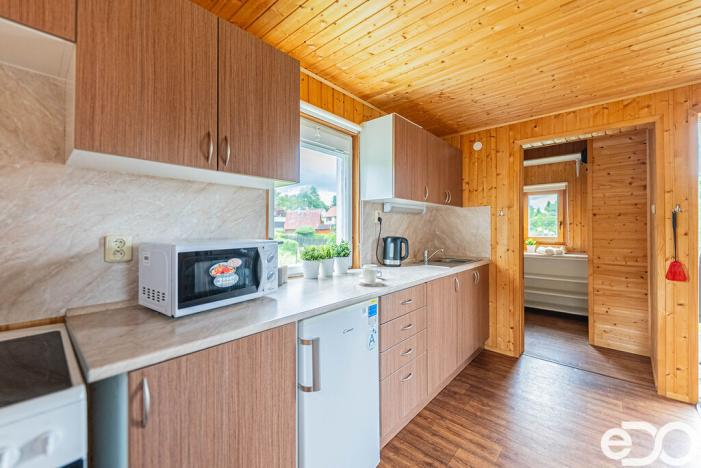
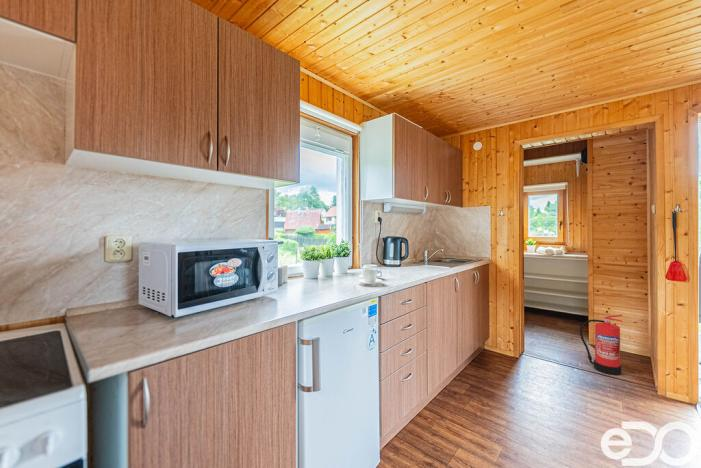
+ fire extinguisher (600, 340)
